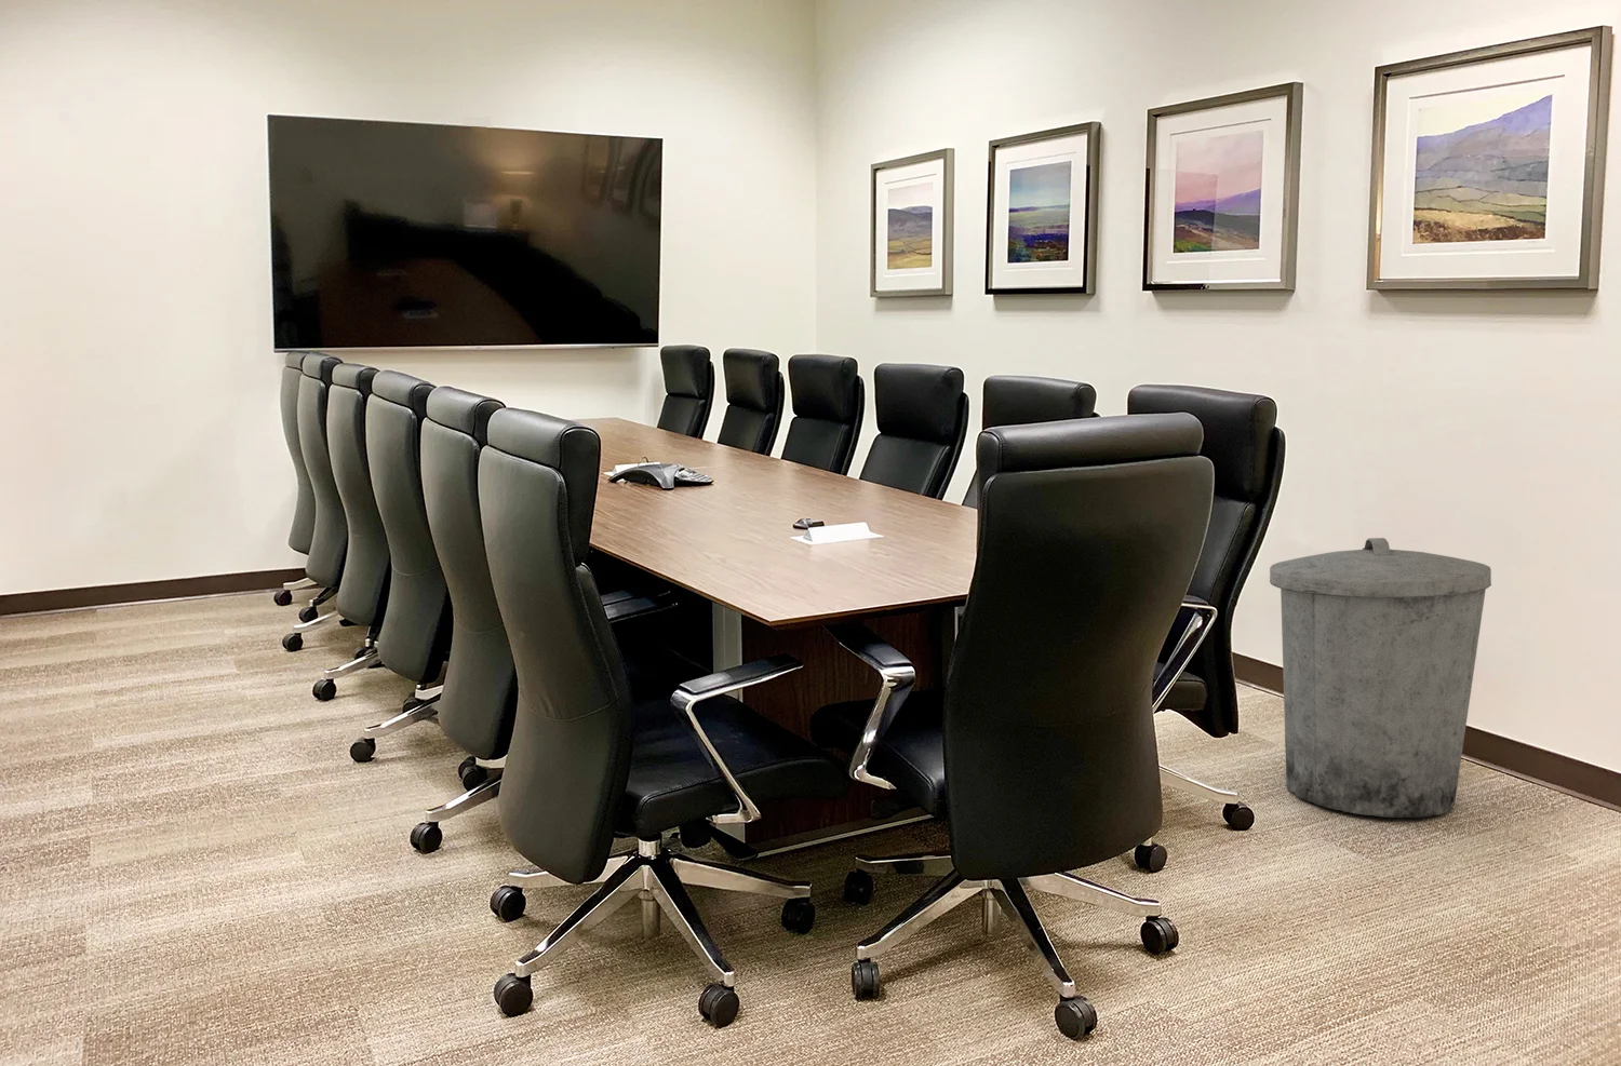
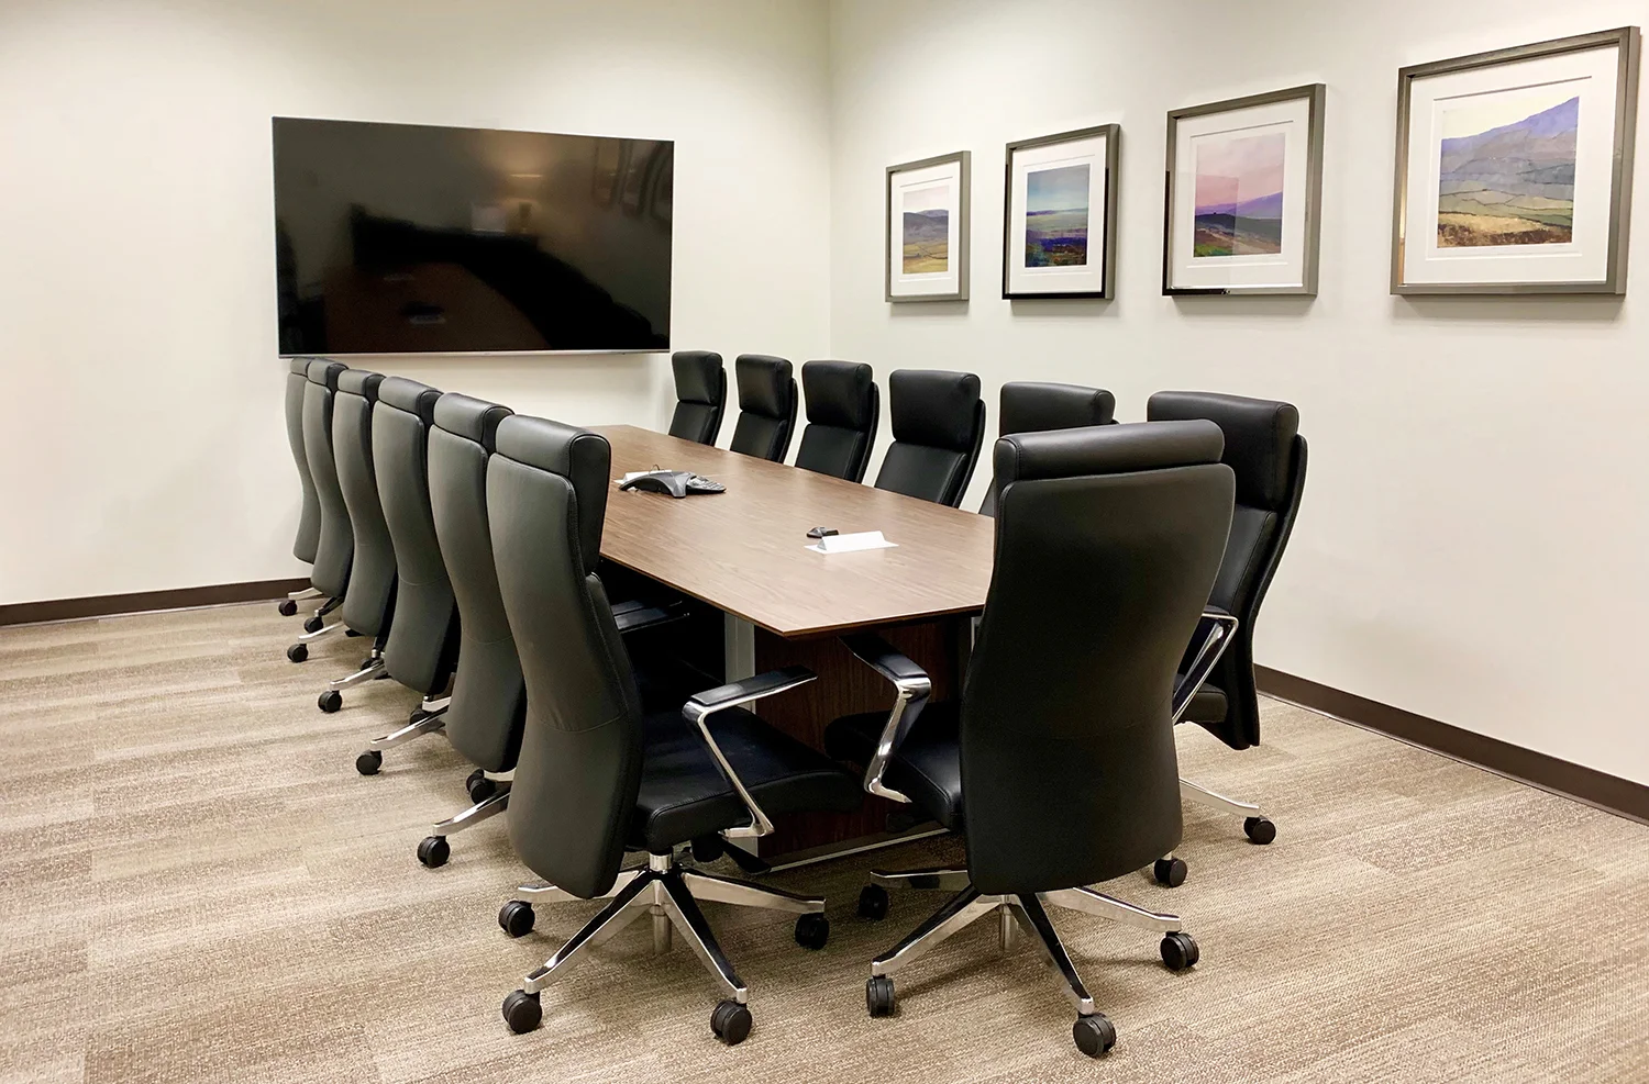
- trash can (1371, 666)
